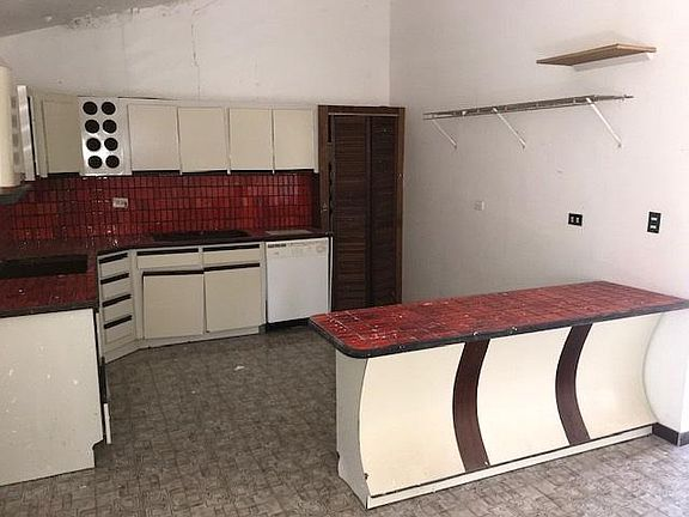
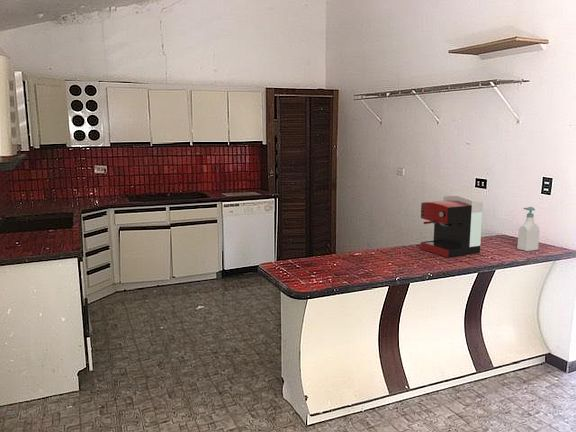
+ soap bottle (528, 227)
+ coffee maker (445, 224)
